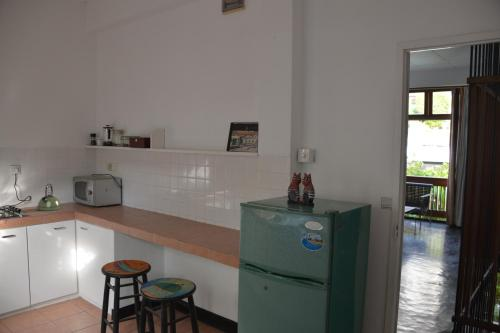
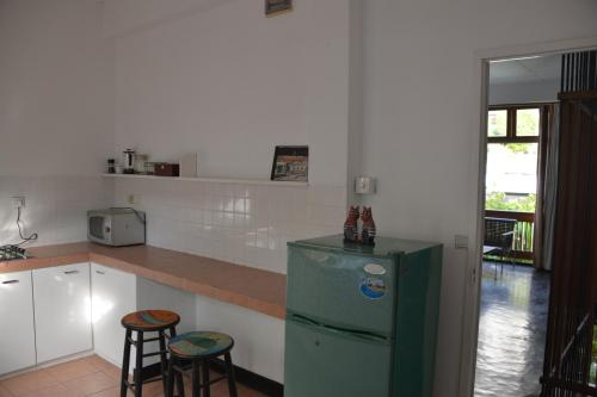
- kettle (48, 196)
